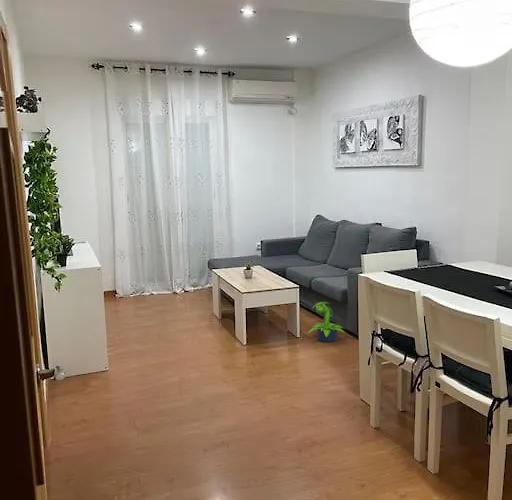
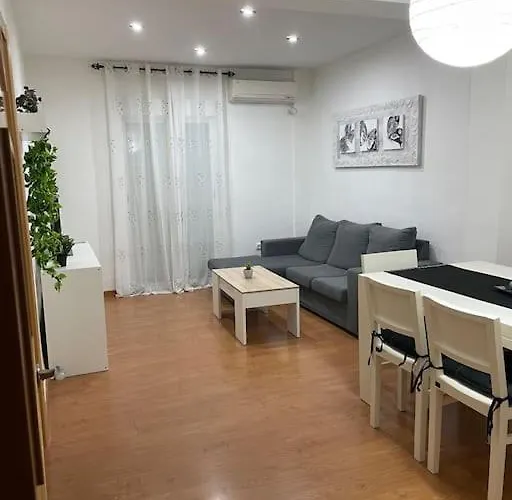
- potted plant (326, 320)
